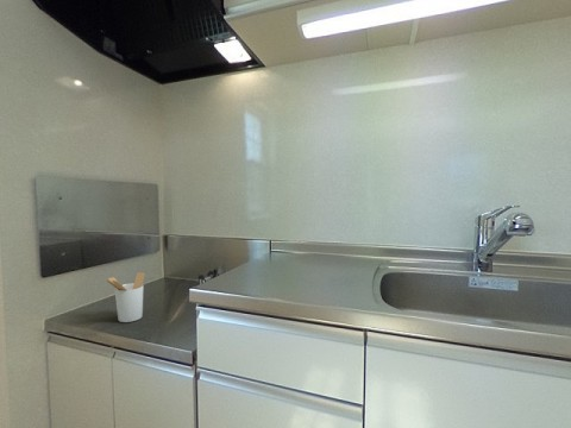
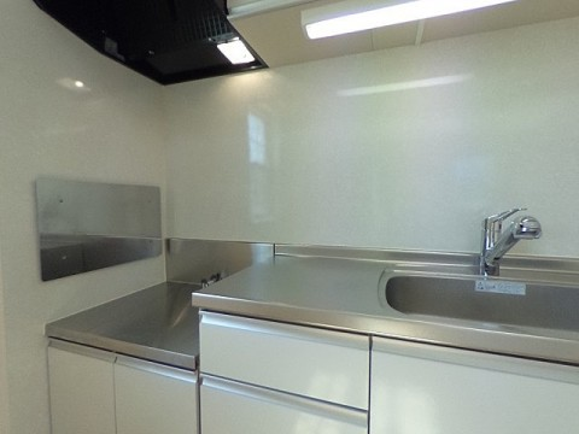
- utensil holder (124, 296)
